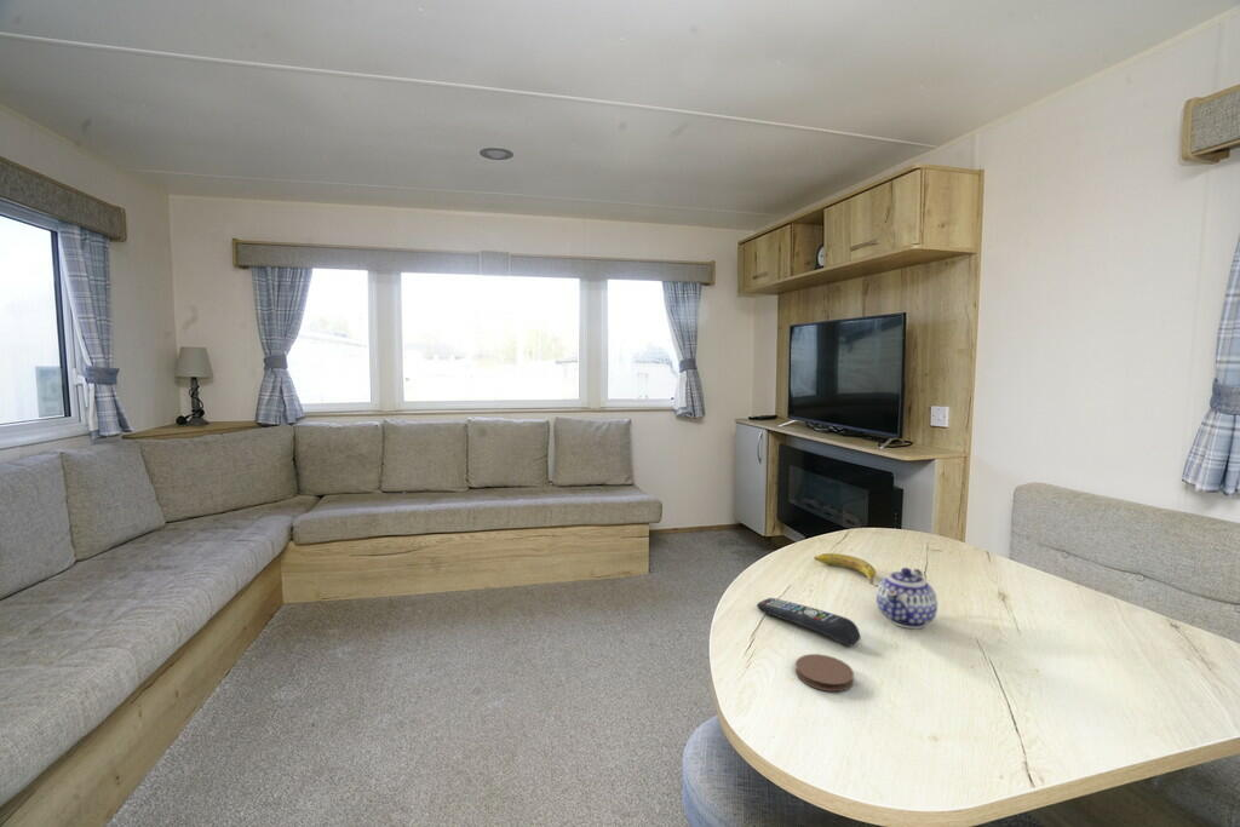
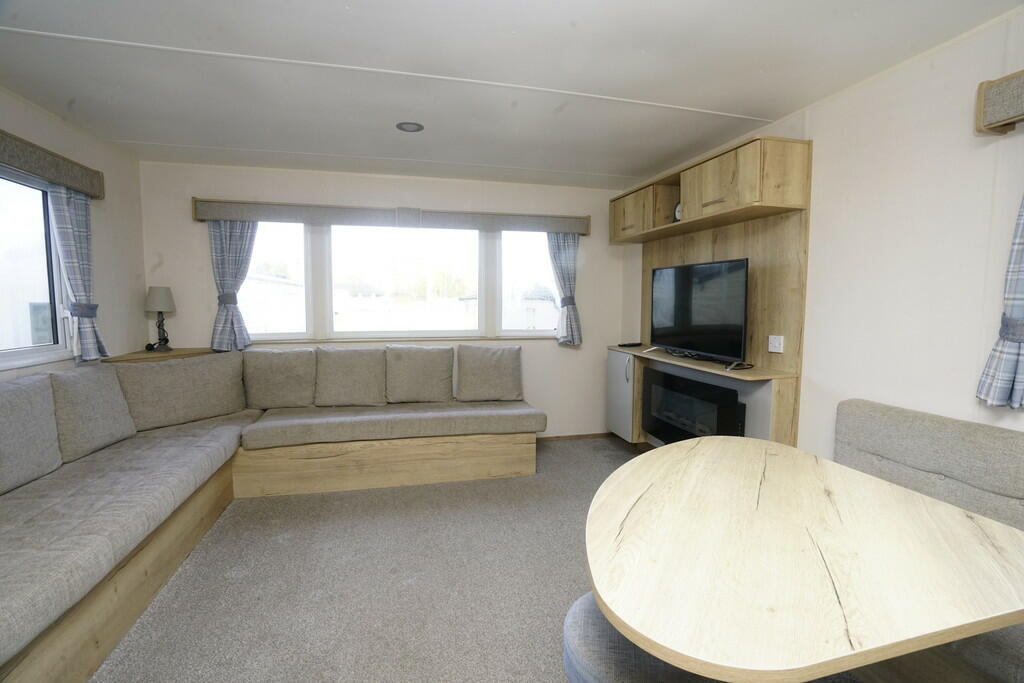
- teapot (906, 595)
- remote control (805, 616)
- fruit (849, 565)
- coaster (823, 671)
